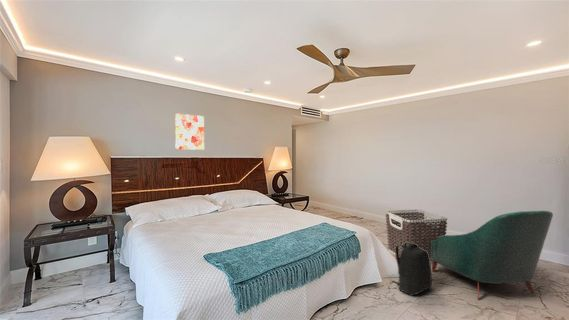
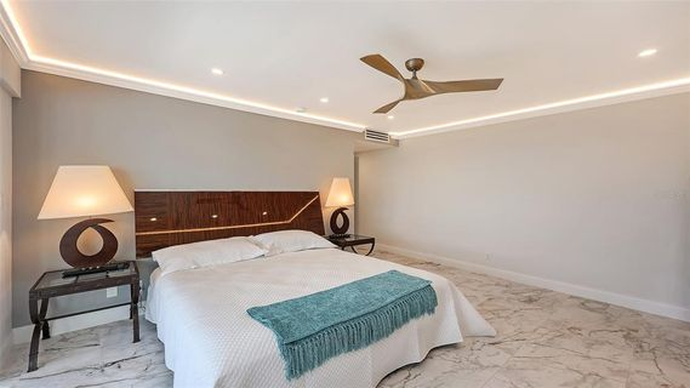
- armchair (487, 244)
- wall art (190, 132)
- backpack (410, 264)
- clothes hamper (414, 234)
